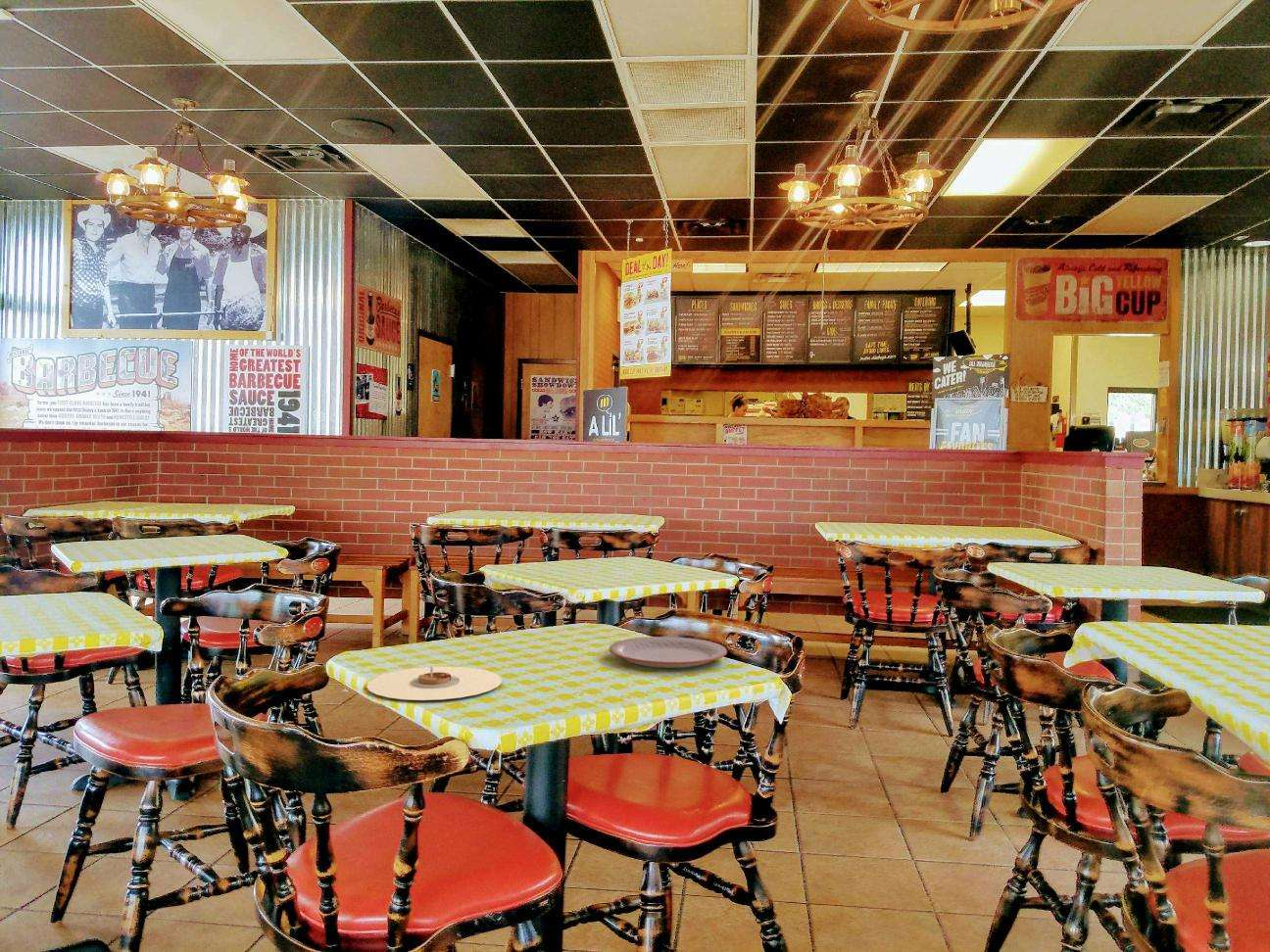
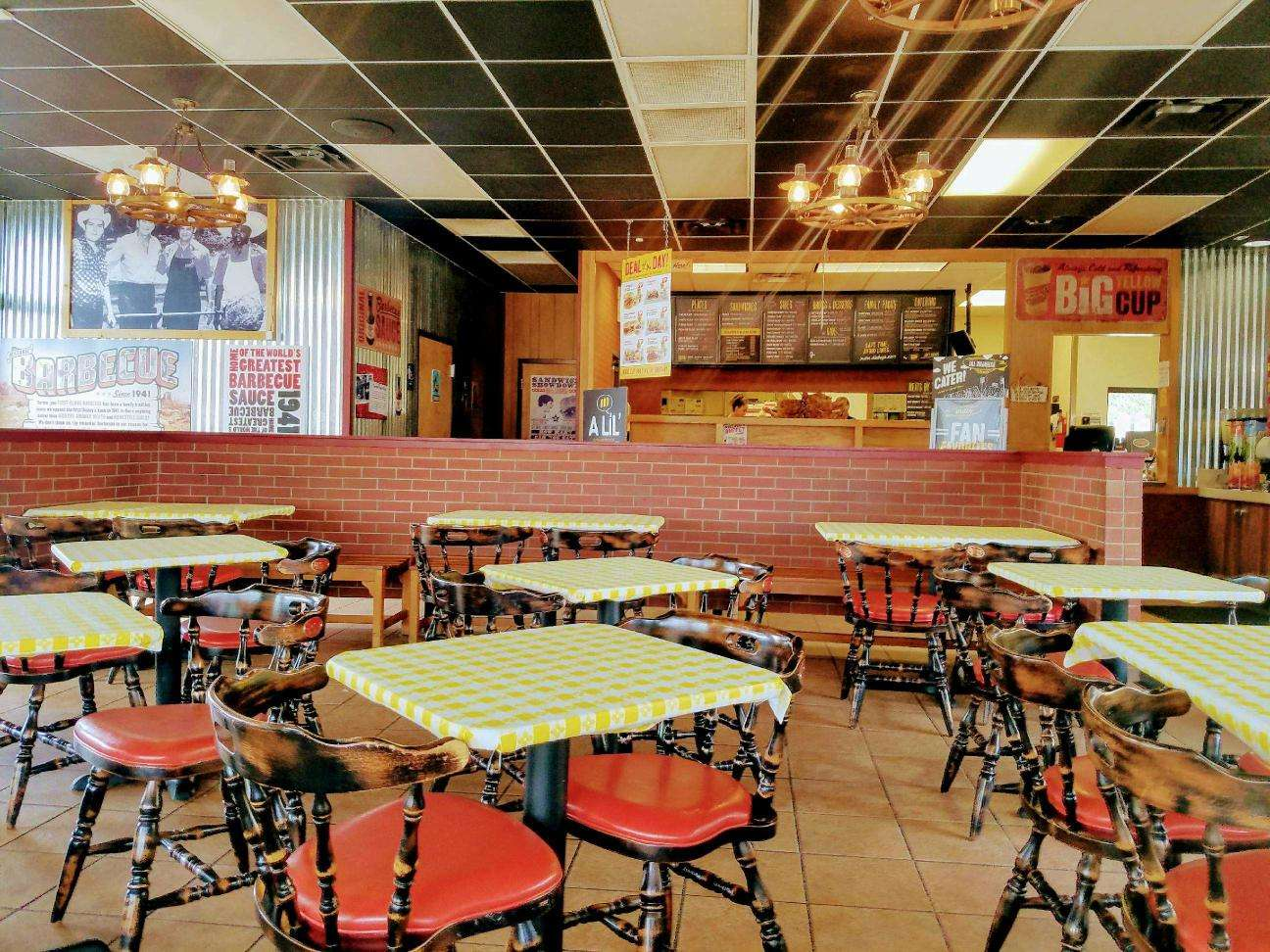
- plate (667, 653)
- plate (435, 676)
